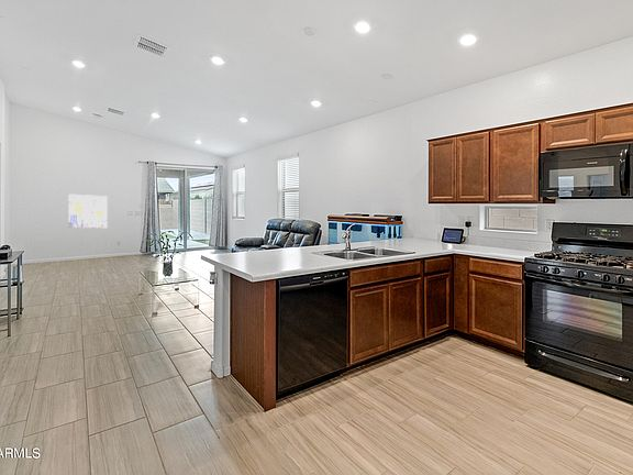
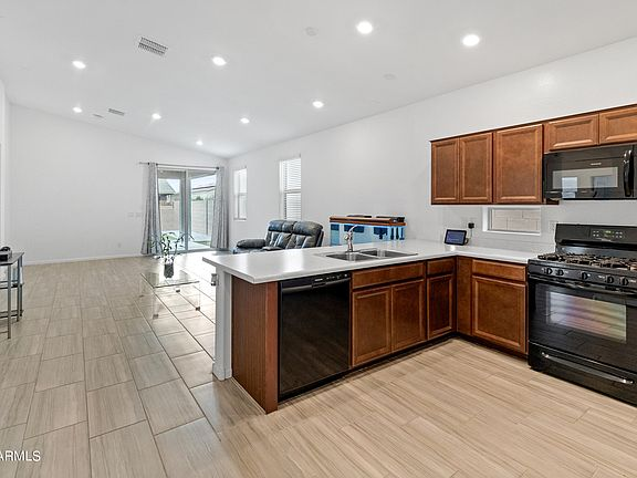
- wall art (88, 211)
